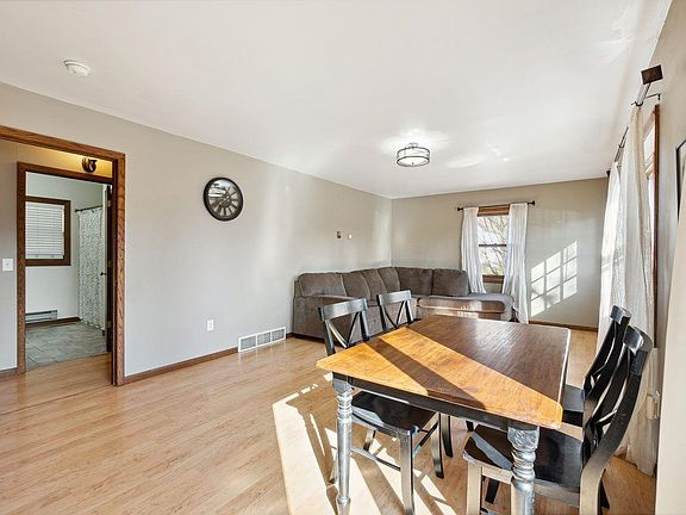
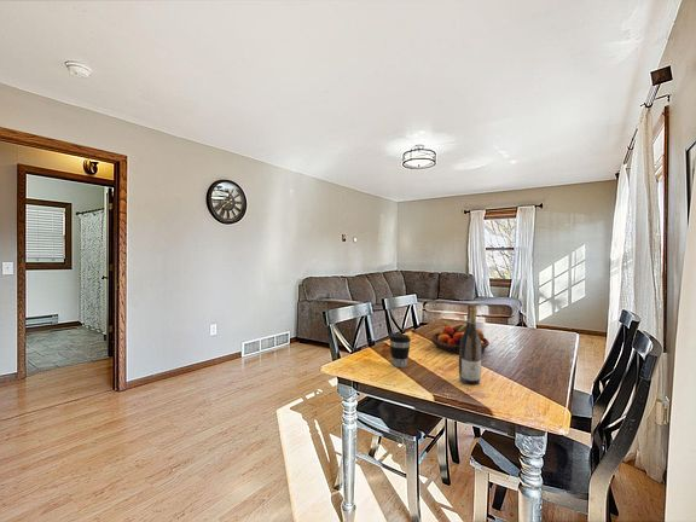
+ coffee cup (399, 350)
+ wine bottle (470, 342)
+ fruit bowl (458, 336)
